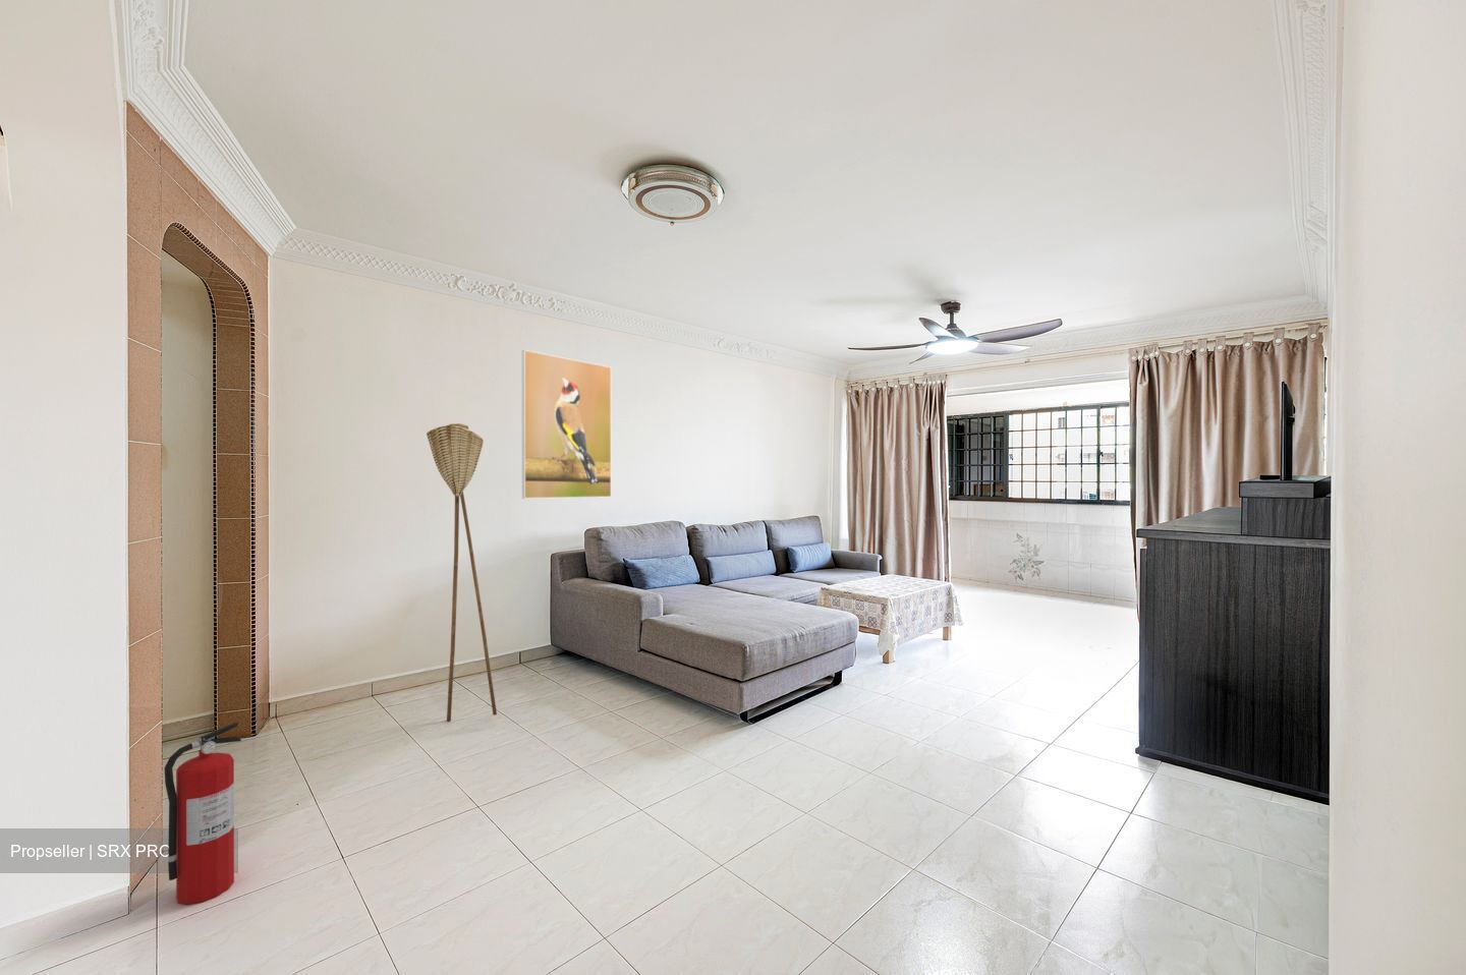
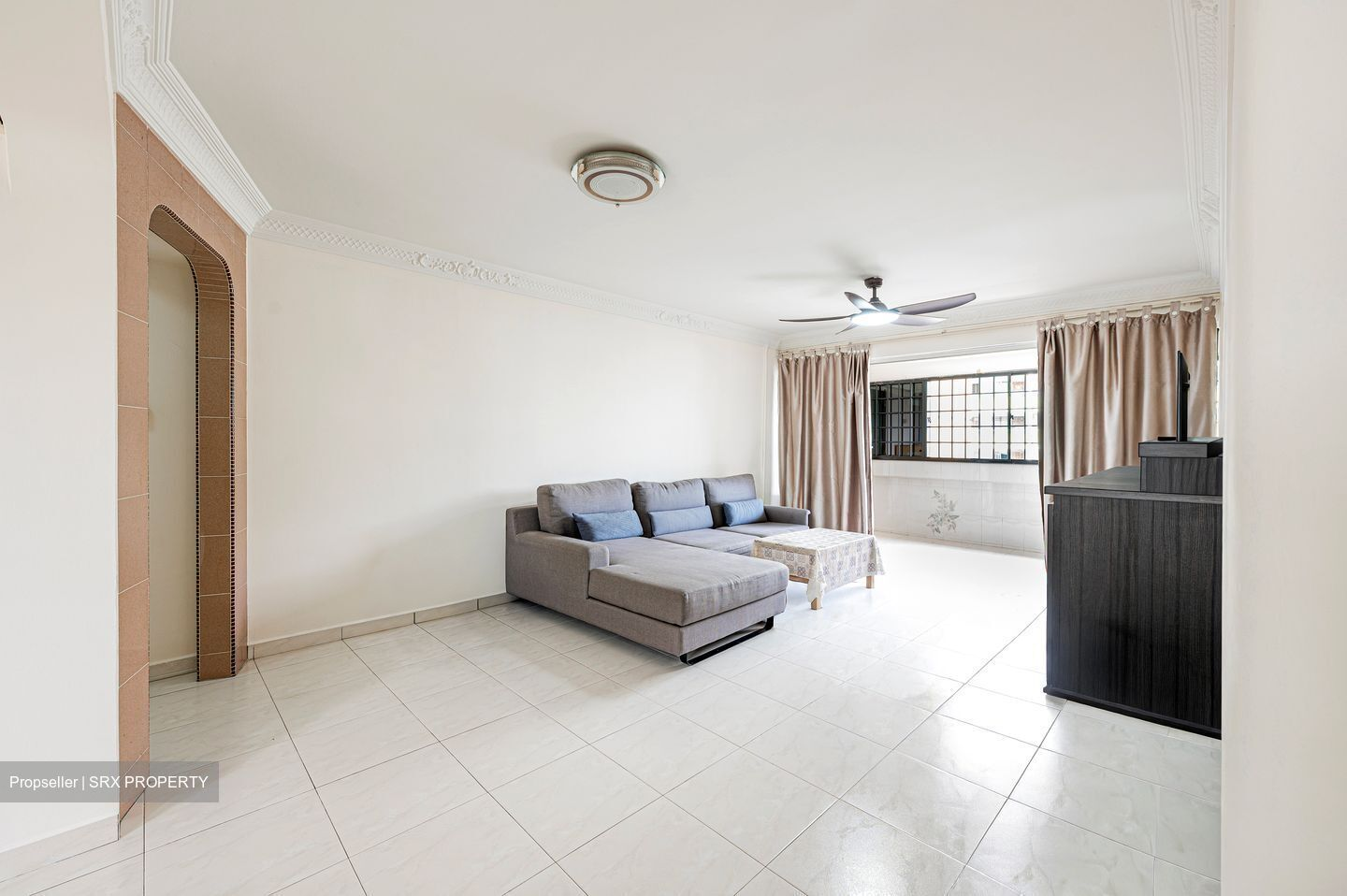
- fire extinguisher (204, 810)
- floor lamp (453, 573)
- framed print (569, 429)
